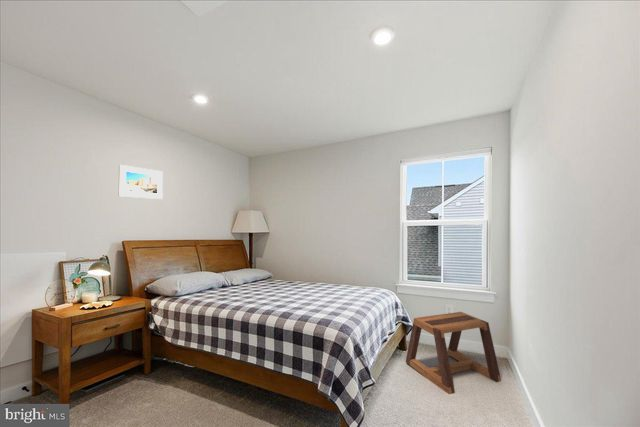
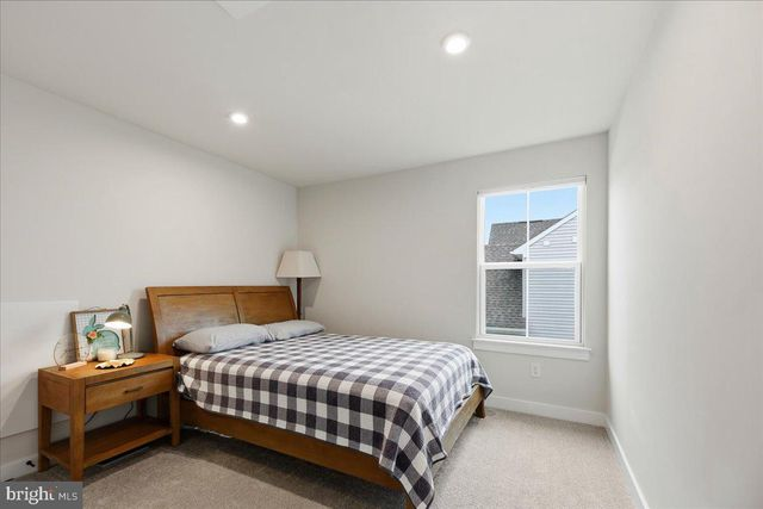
- stool (450, 345)
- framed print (142, 183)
